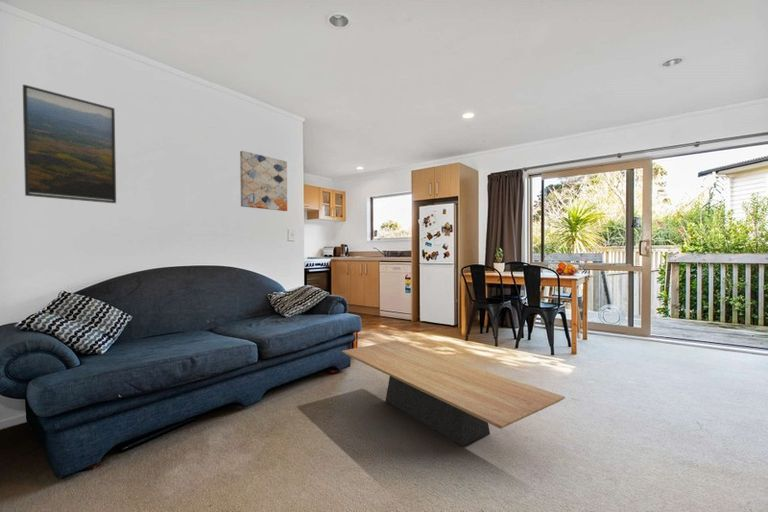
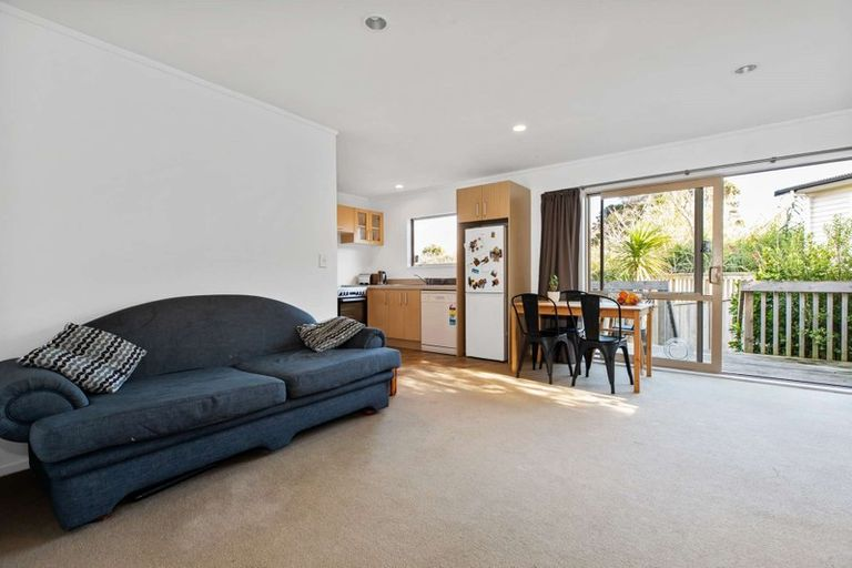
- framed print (73, 148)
- coffee table (432, 392)
- wall art (264, 182)
